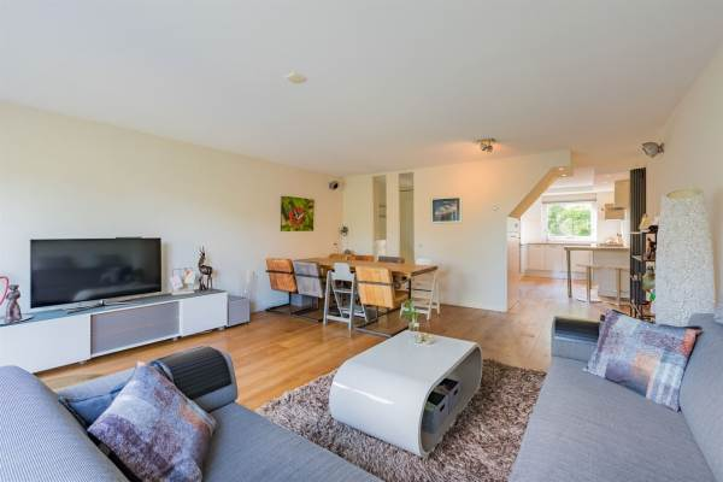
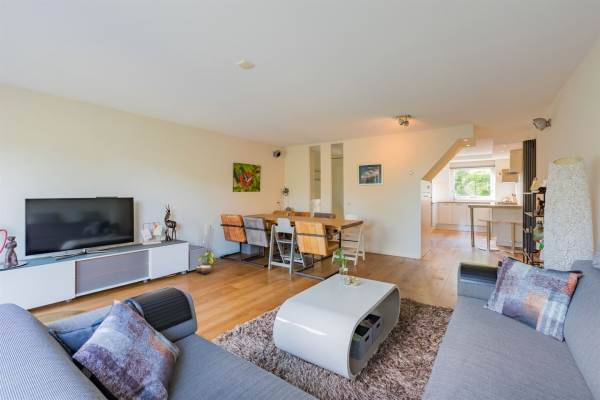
+ potted plant (206, 261)
